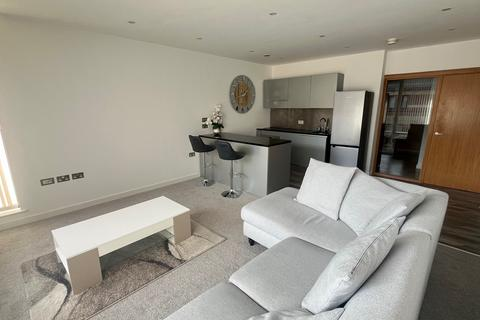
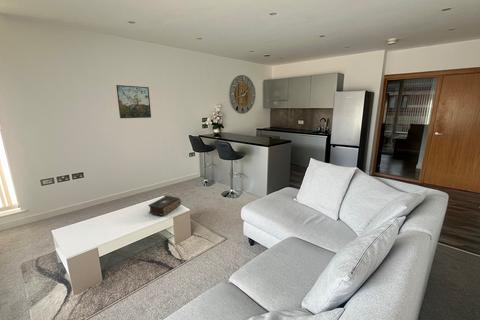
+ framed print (134, 102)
+ book (165, 205)
